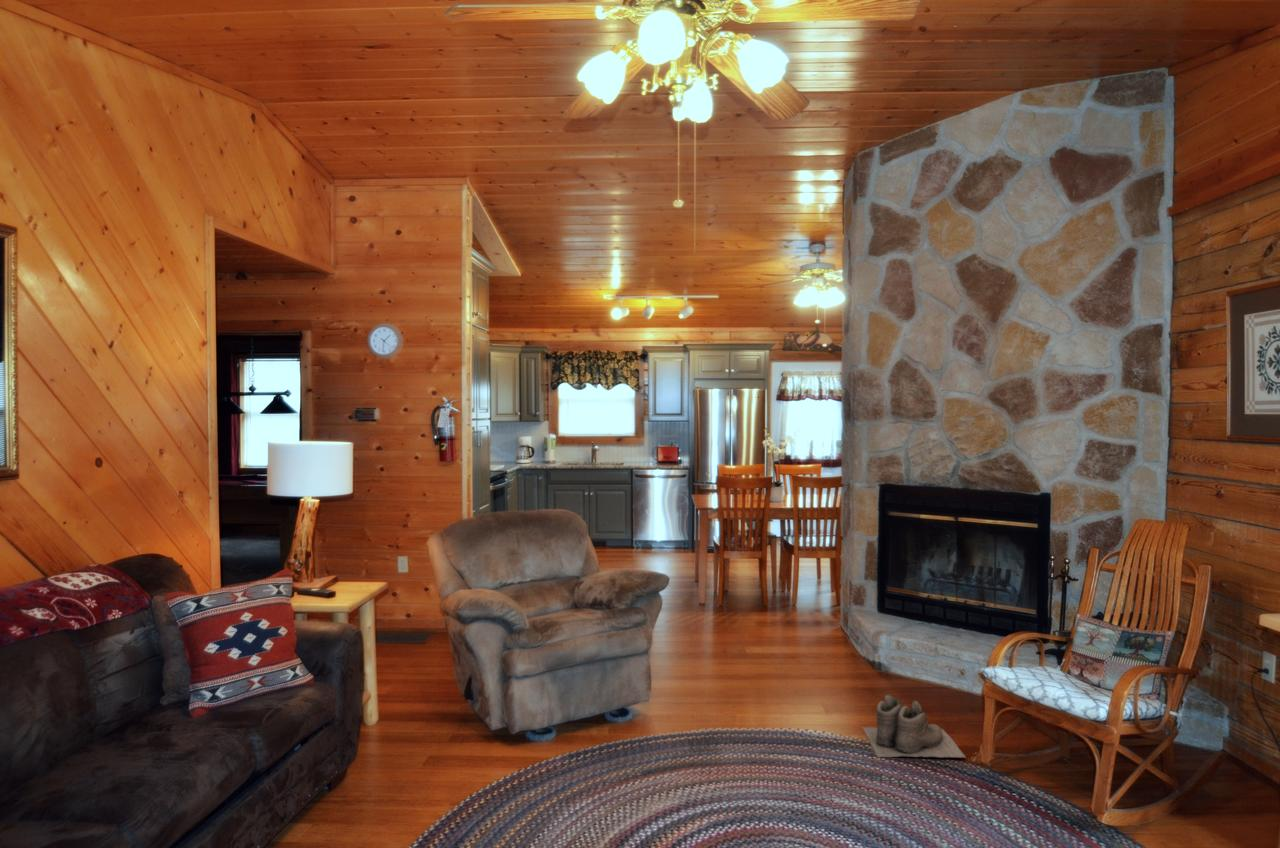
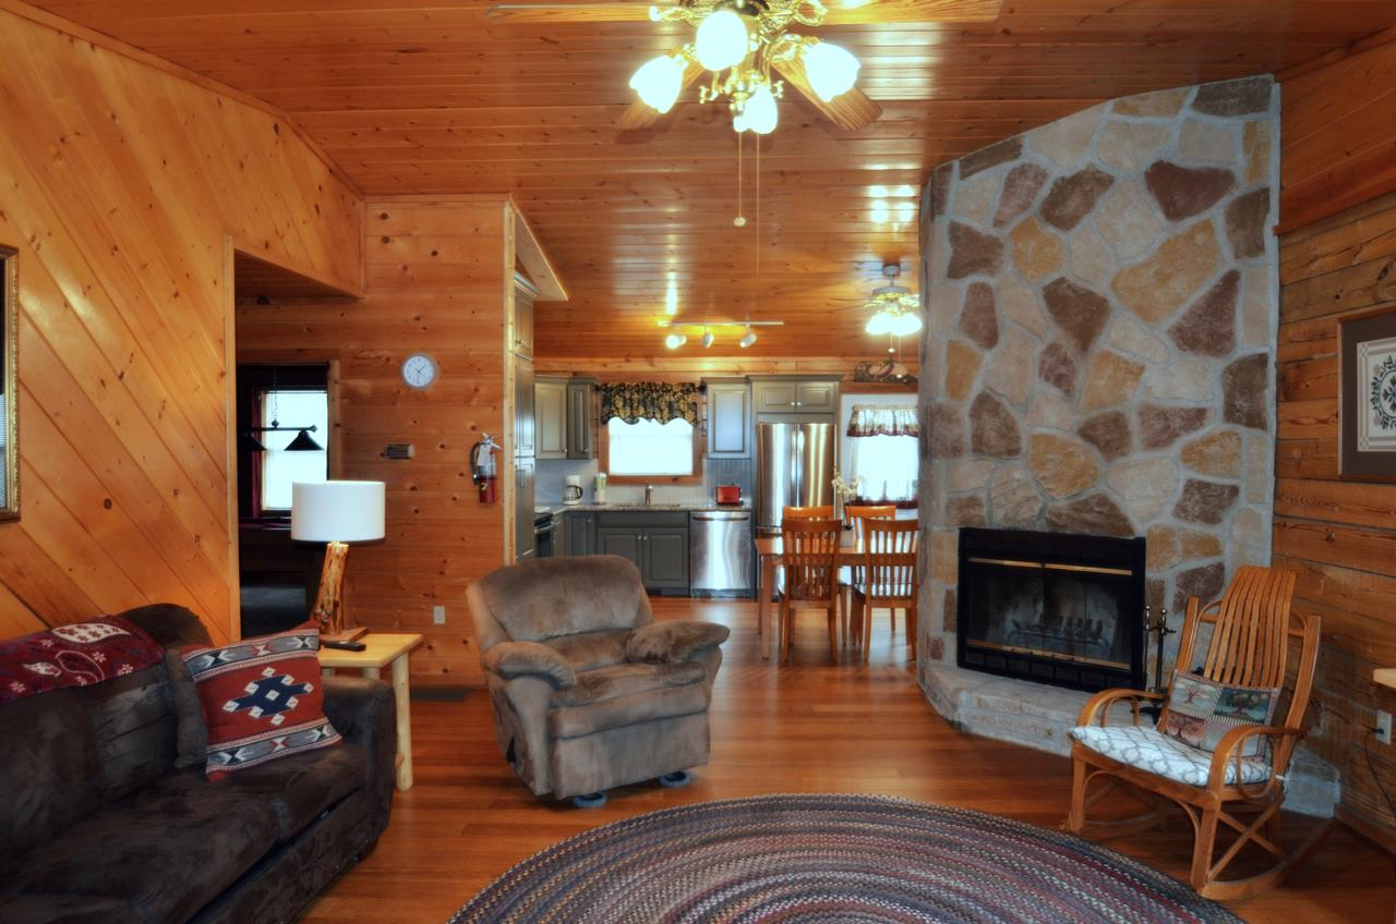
- boots (911, 721)
